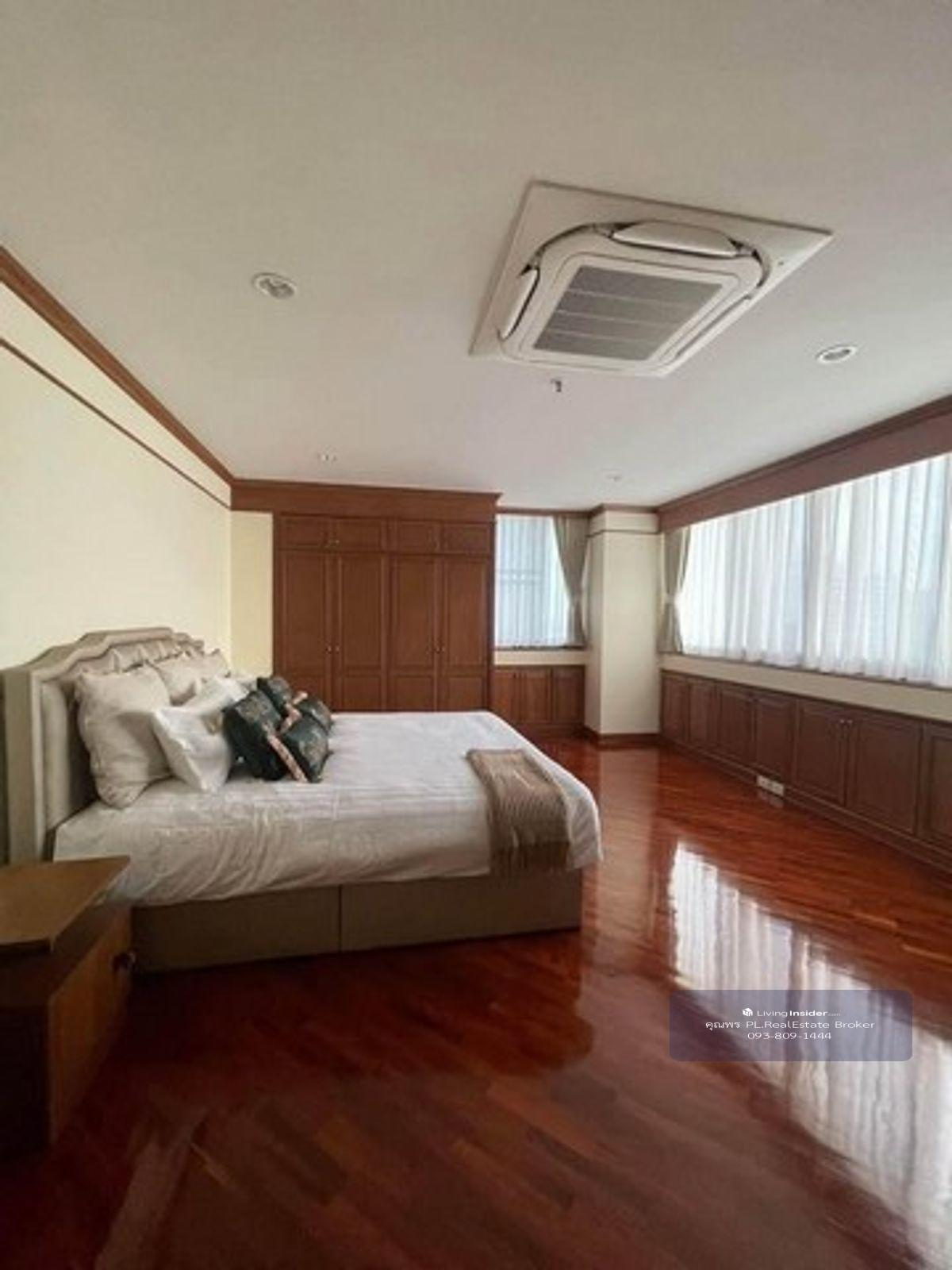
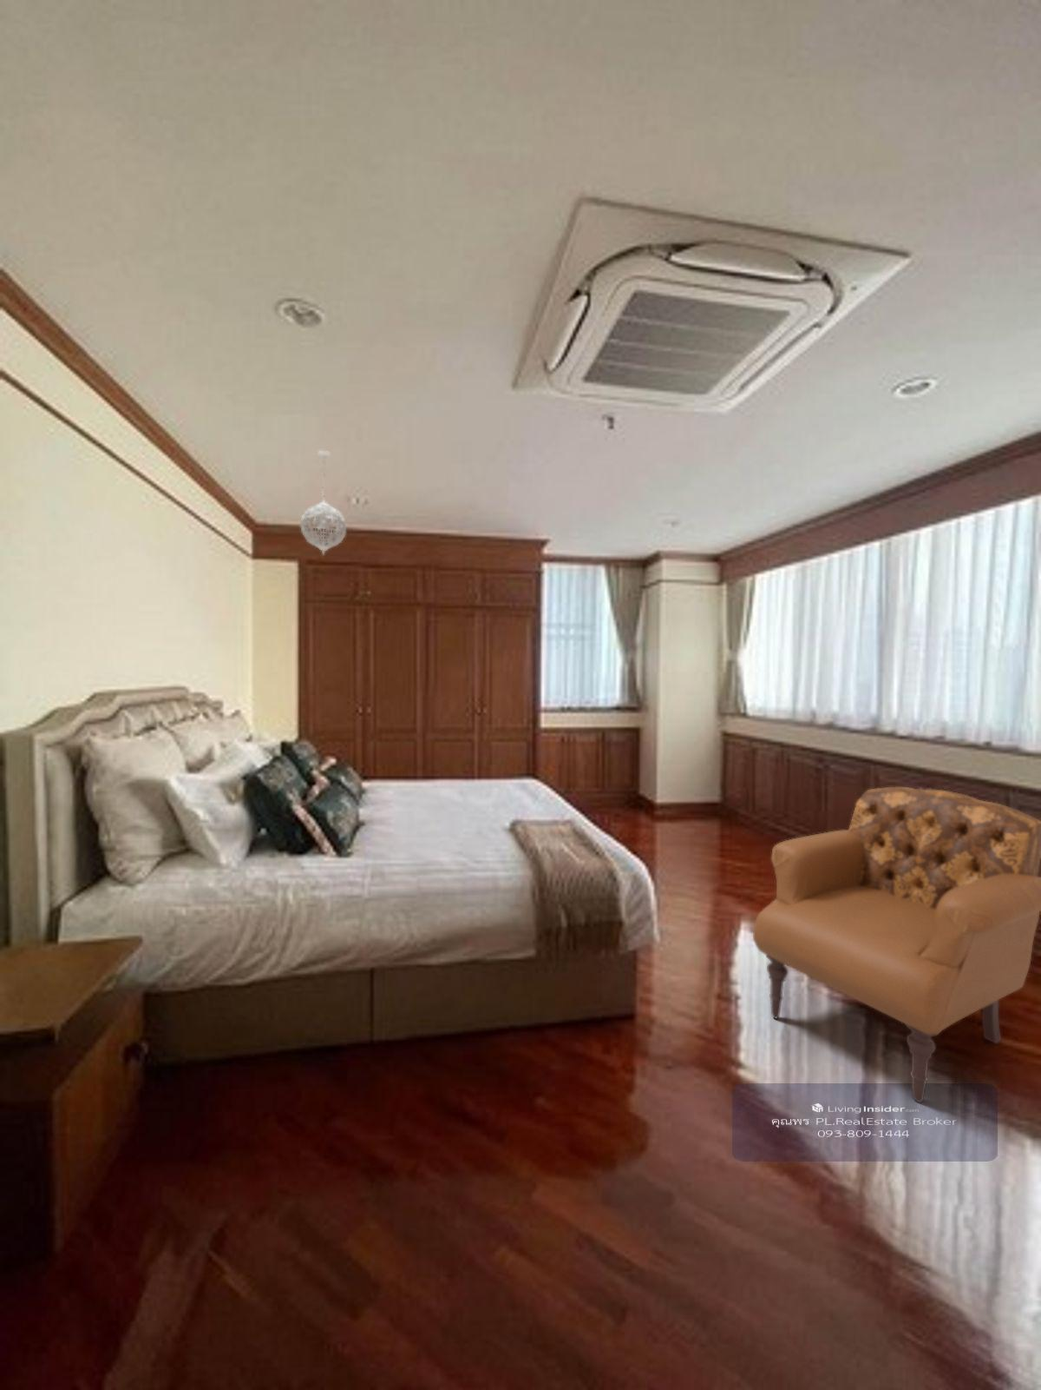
+ pendant light (324, 503)
+ armchair (893, 916)
